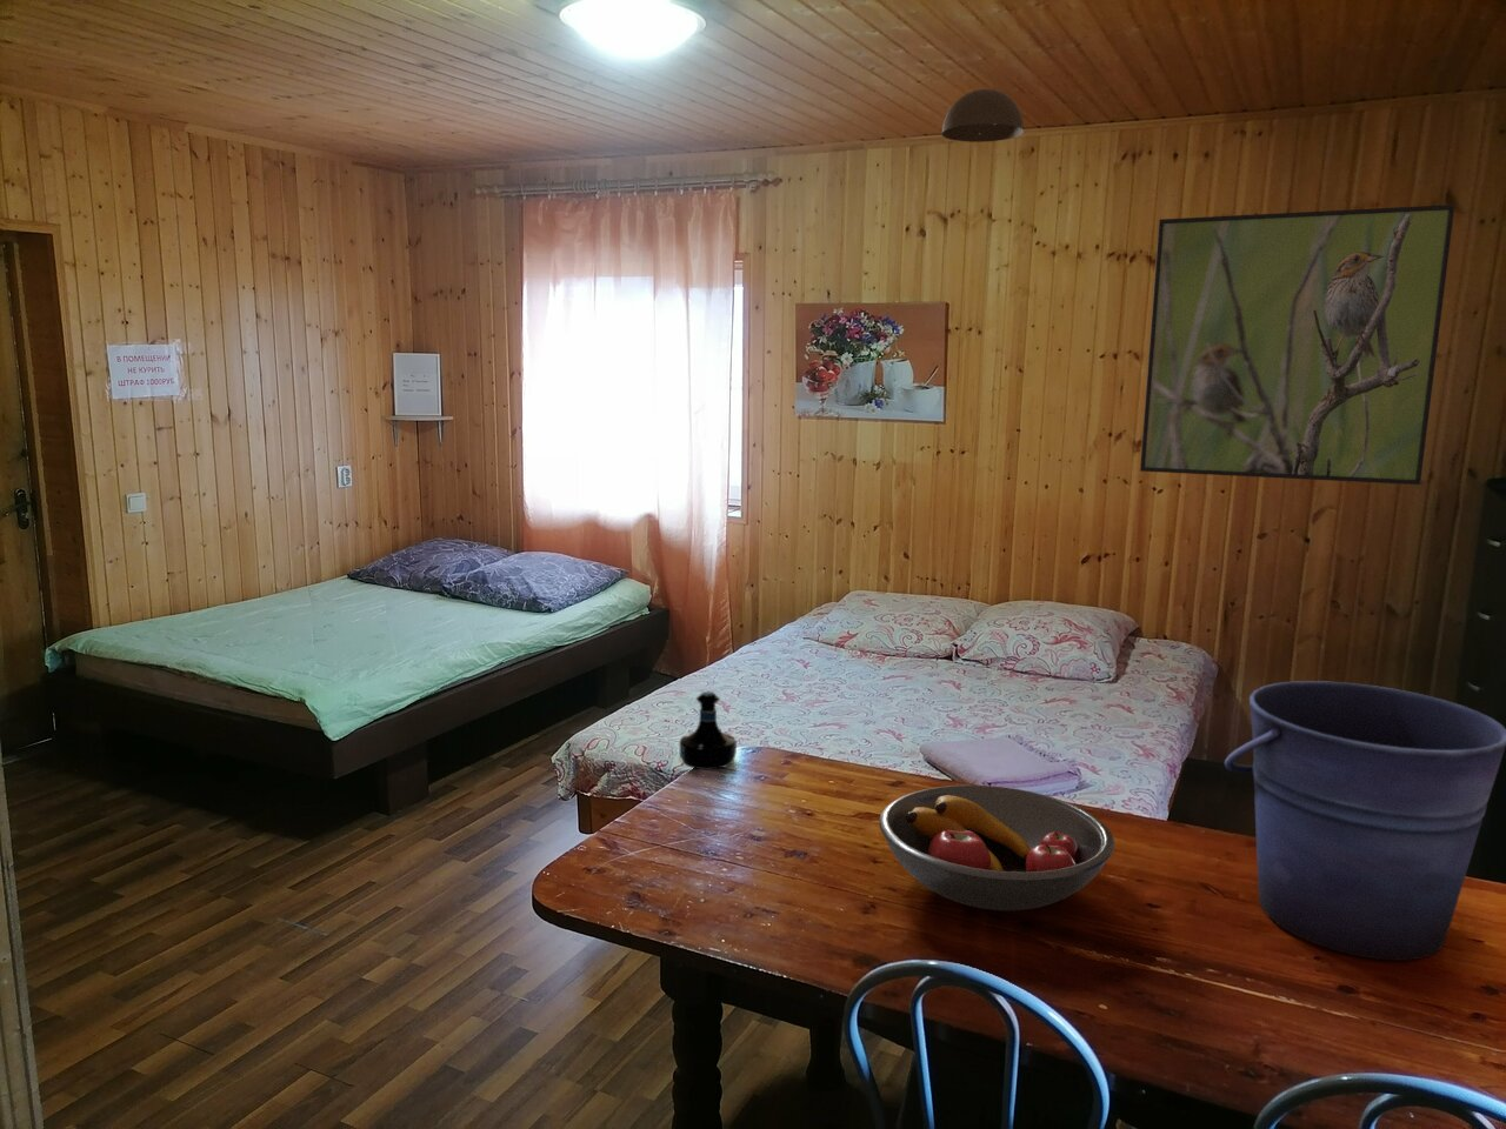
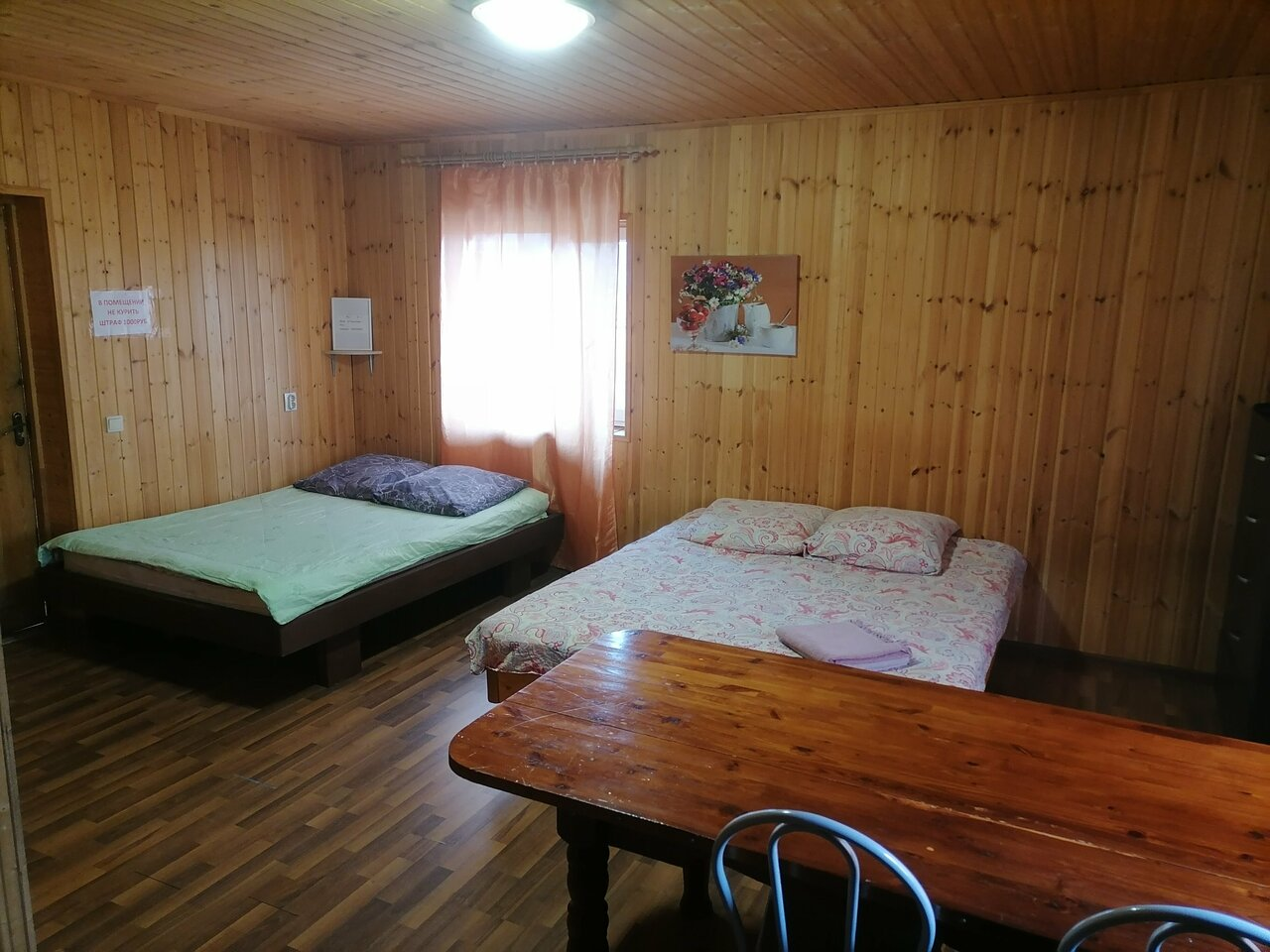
- fruit bowl (993, 847)
- pendant lamp (968, 119)
- bucket (1349, 811)
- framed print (1284, 347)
- tequila bottle (707, 727)
